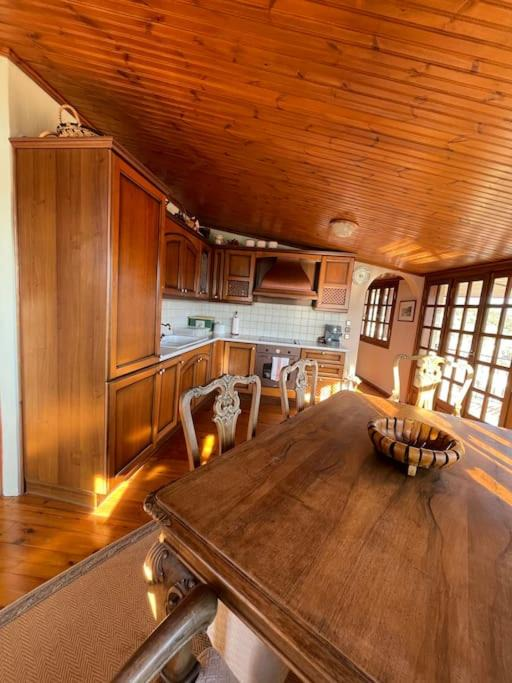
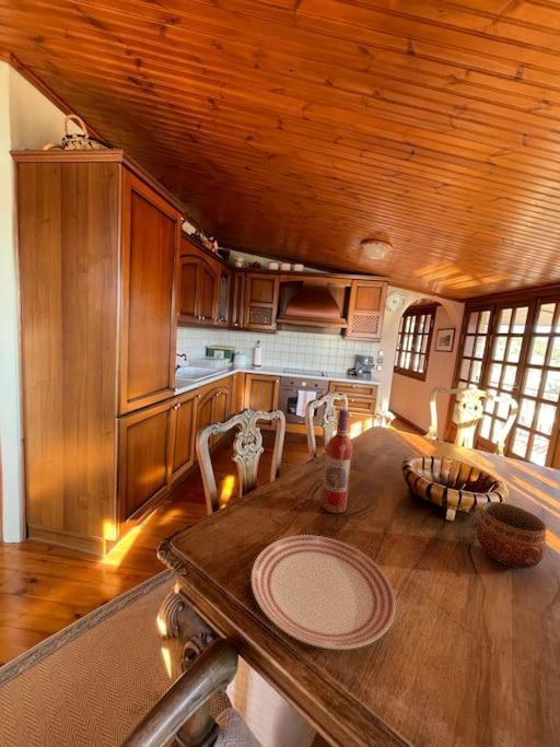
+ bowl (509, 537)
+ wine bottle (338, 459)
+ dinner plate (320, 585)
